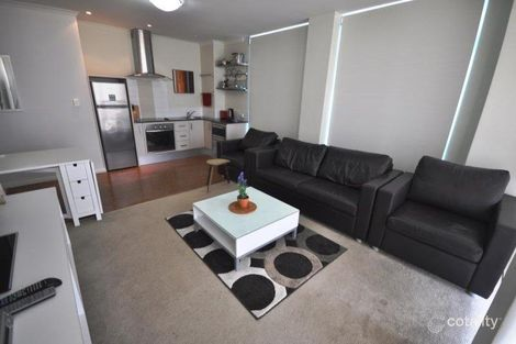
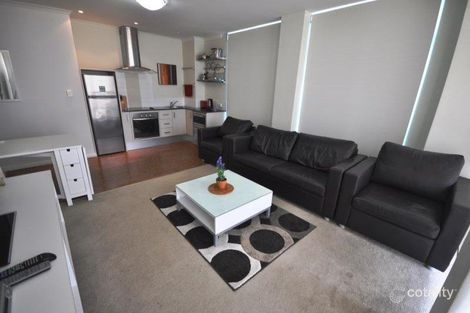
- stool (212, 173)
